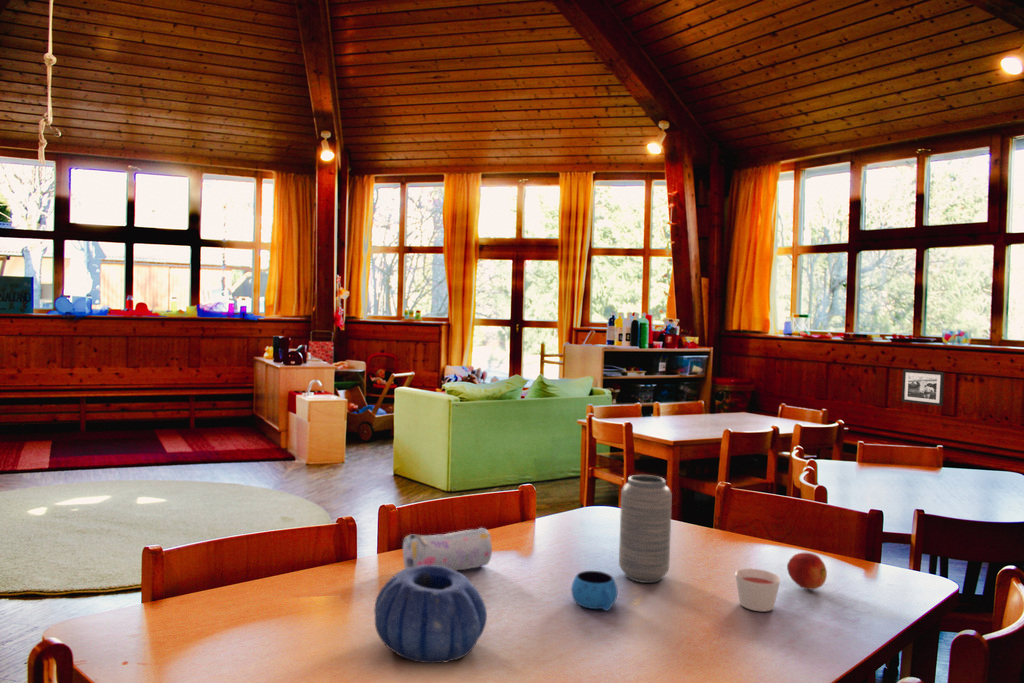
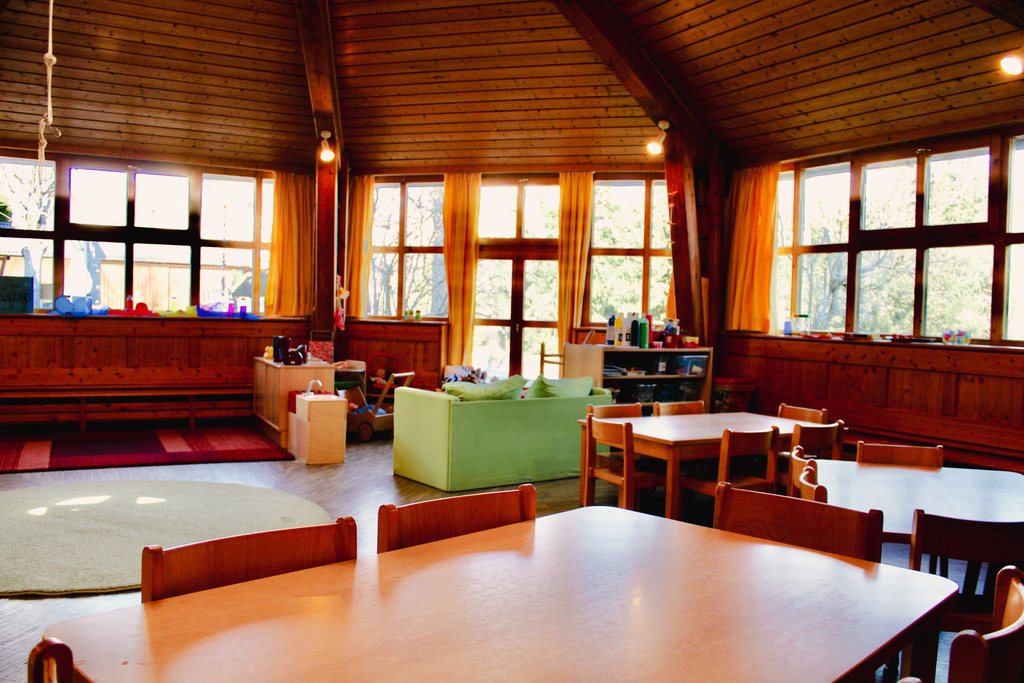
- mug (596, 592)
- apple (806, 570)
- candle (757, 590)
- decorative bowl (430, 610)
- vase (645, 527)
- pencil case (447, 549)
- picture frame (922, 387)
